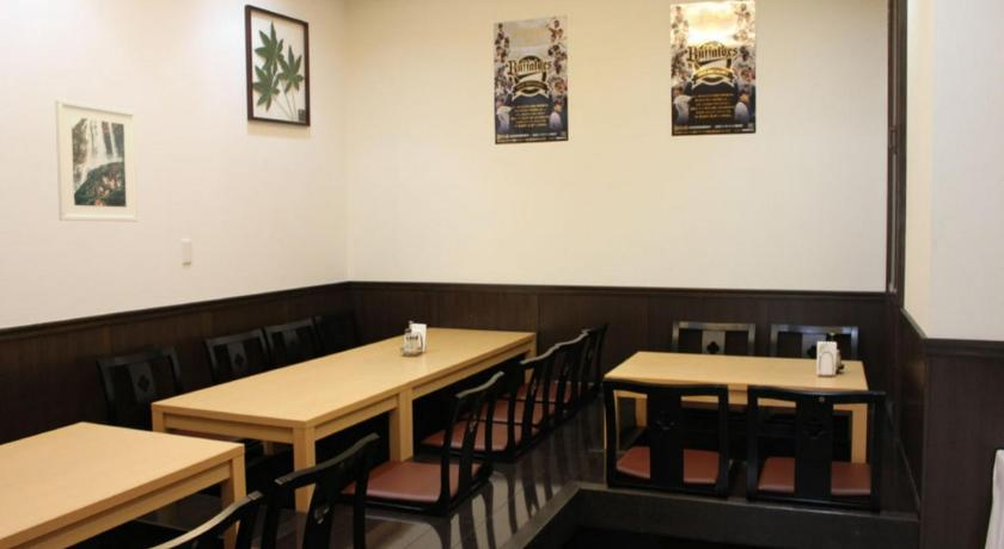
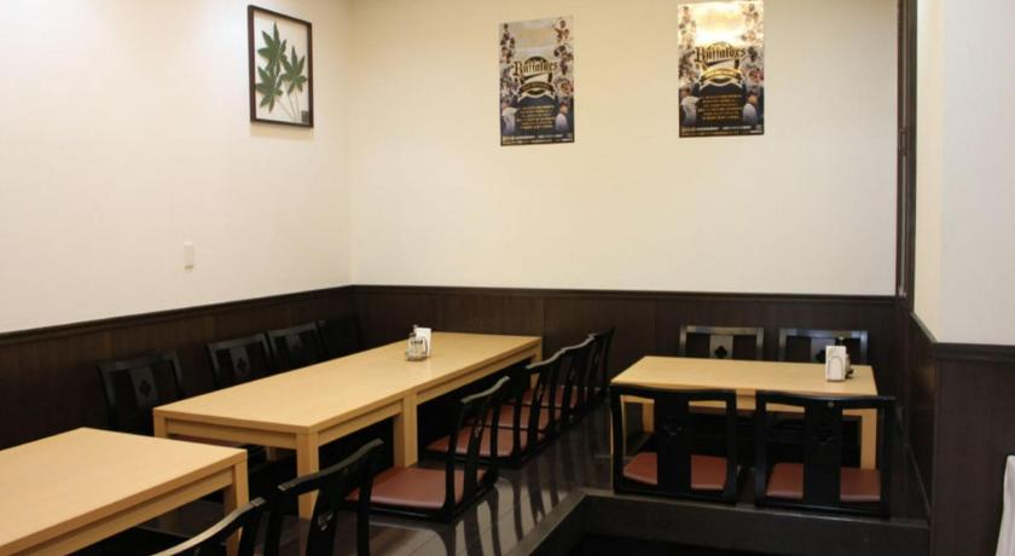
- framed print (98, 162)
